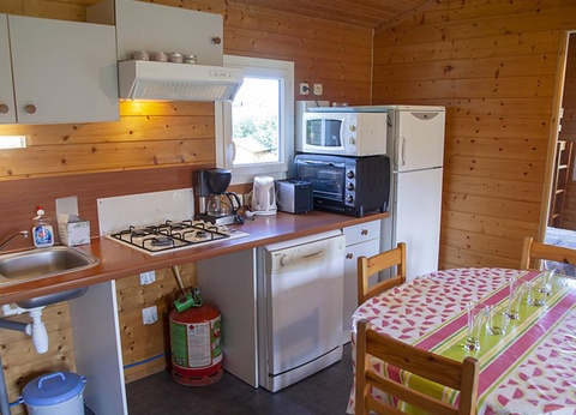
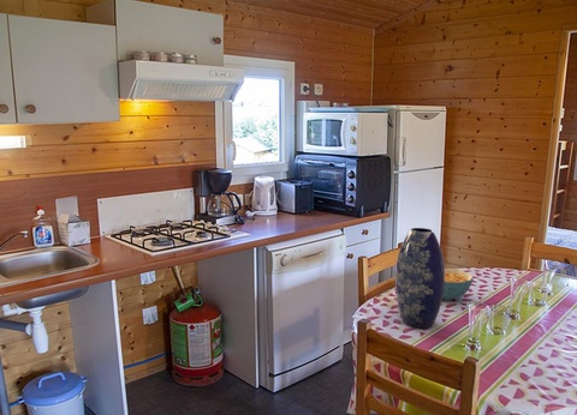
+ cereal bowl (447, 285)
+ vase (420, 276)
